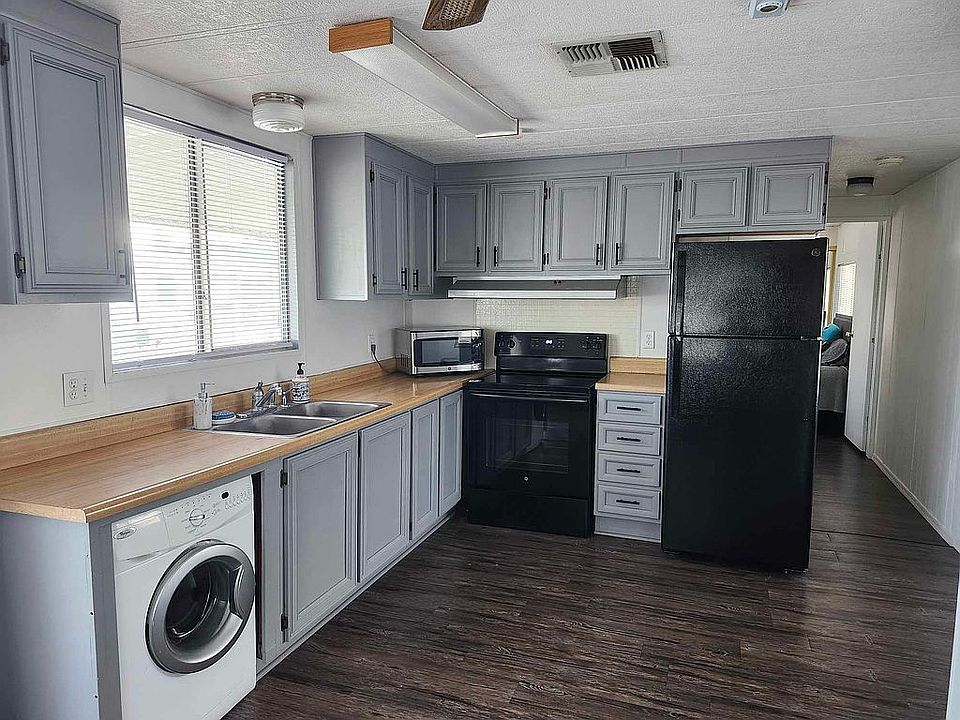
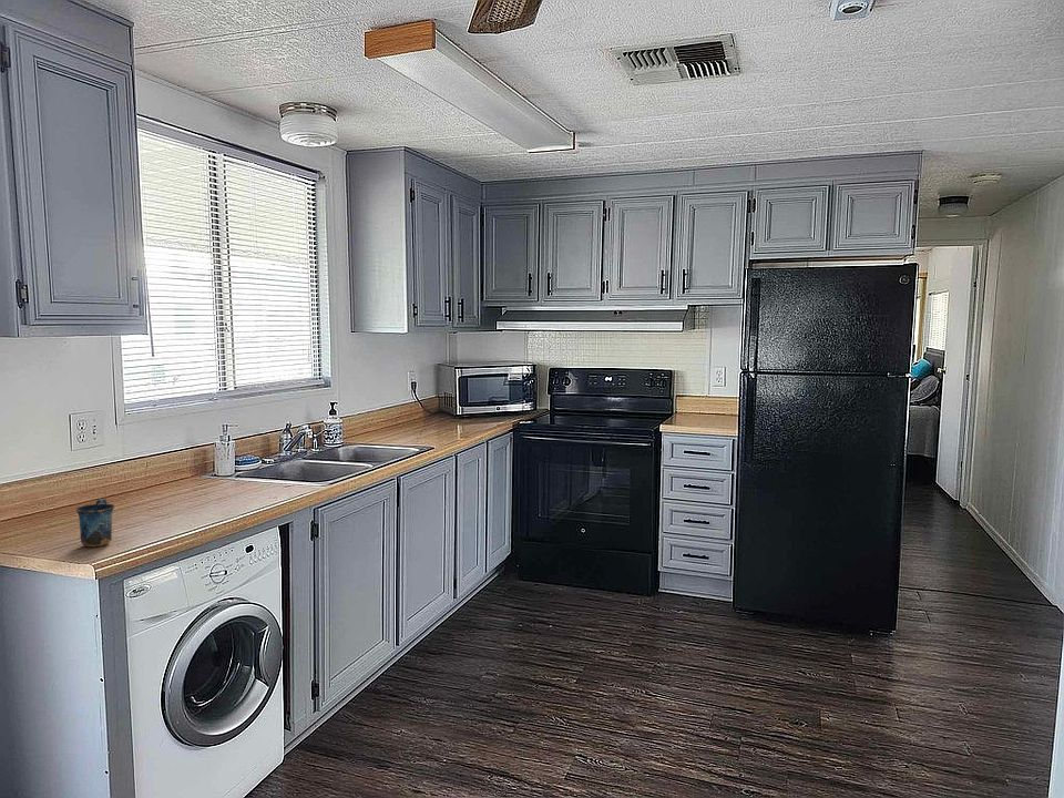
+ mug (100, 522)
